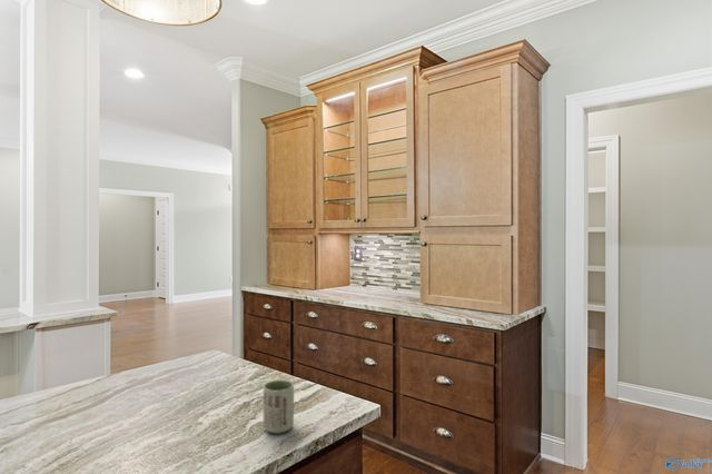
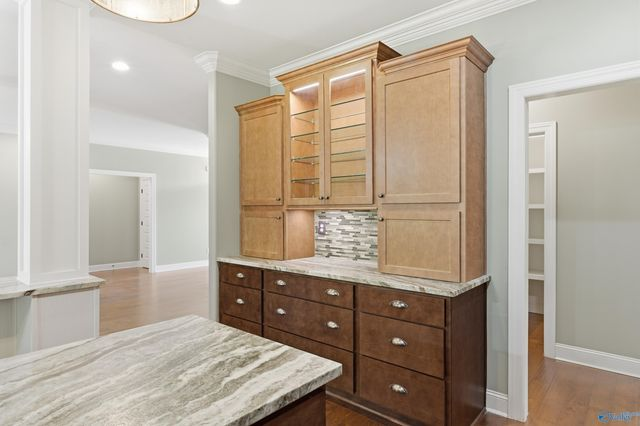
- cup (278, 406)
